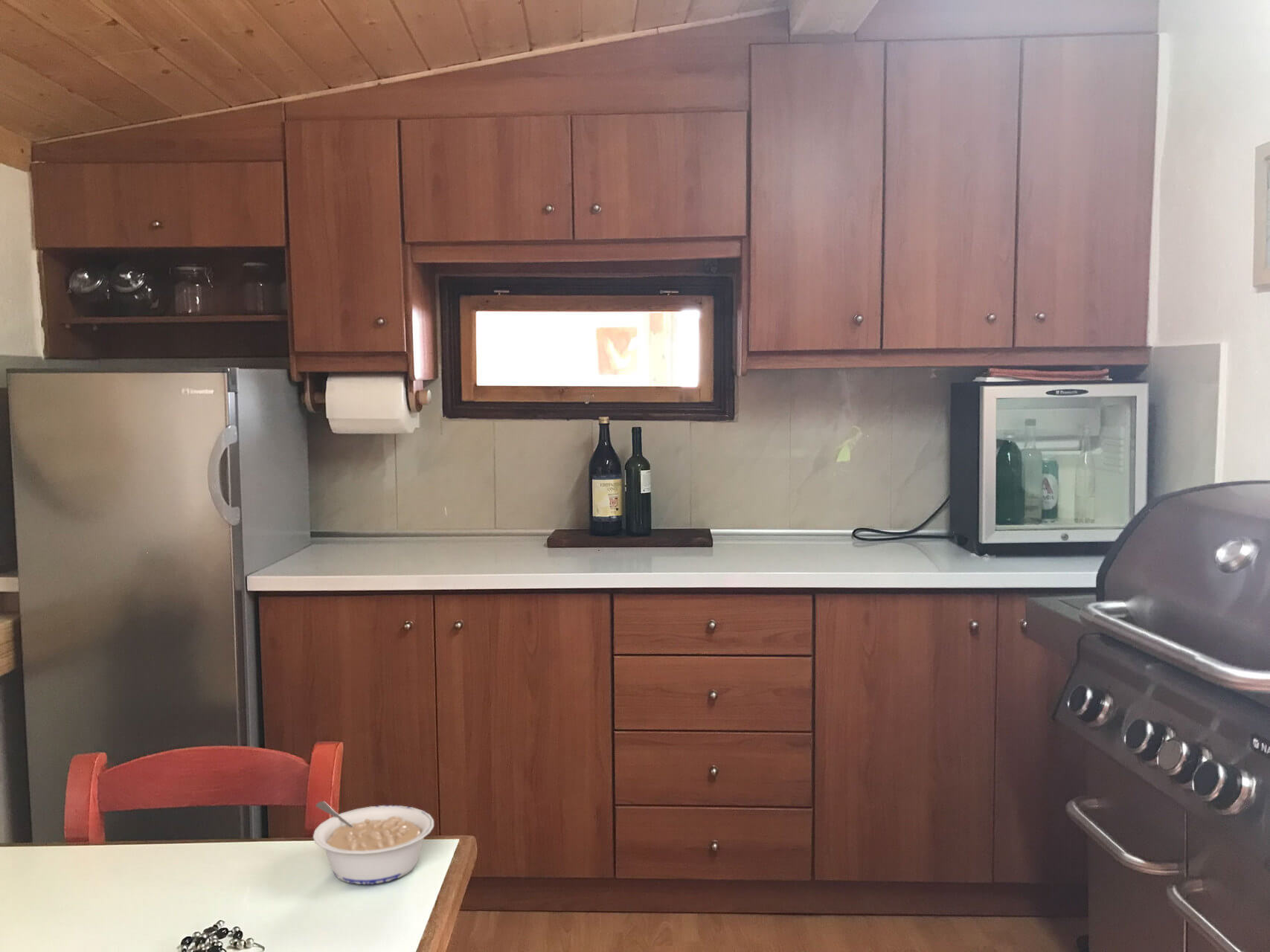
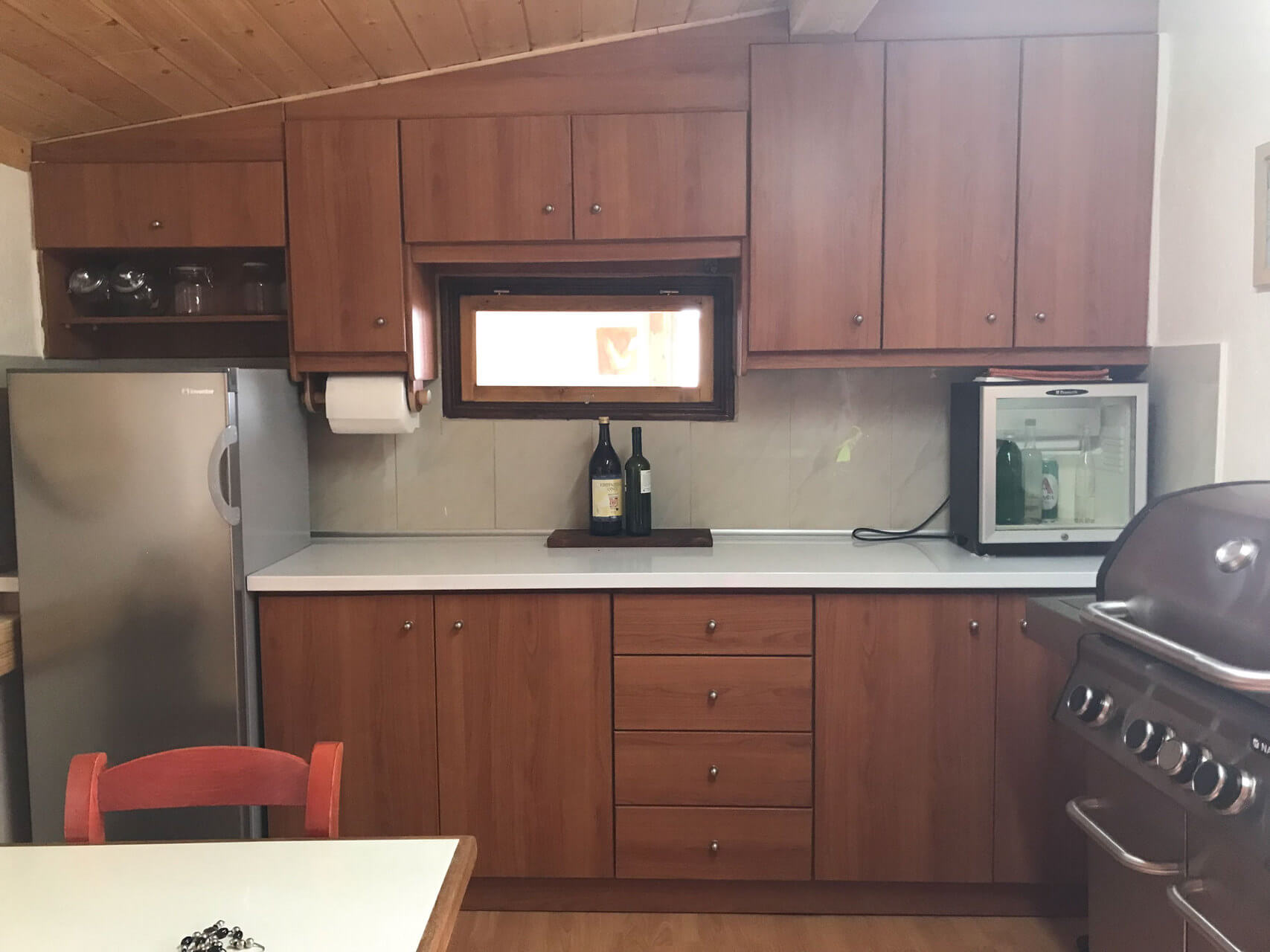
- legume (370, 843)
